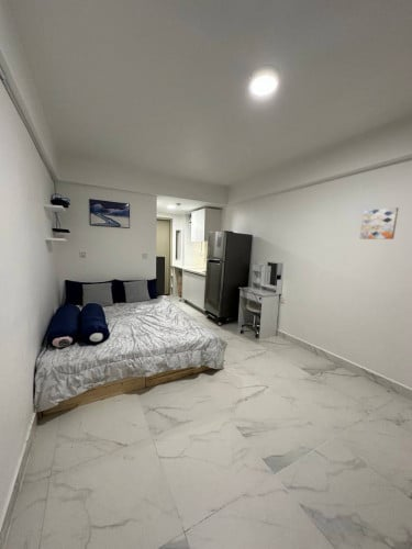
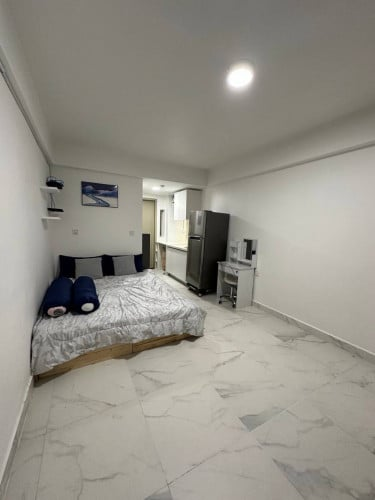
- wall art (377, 224)
